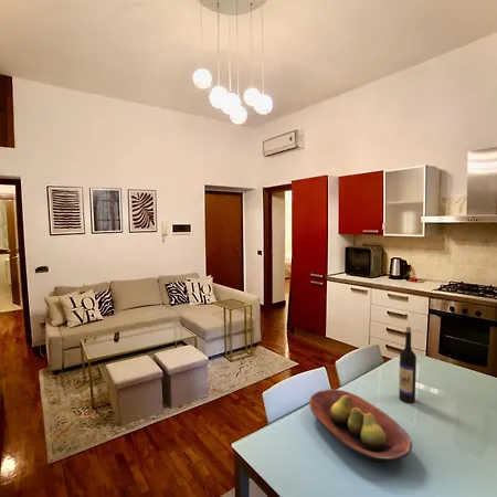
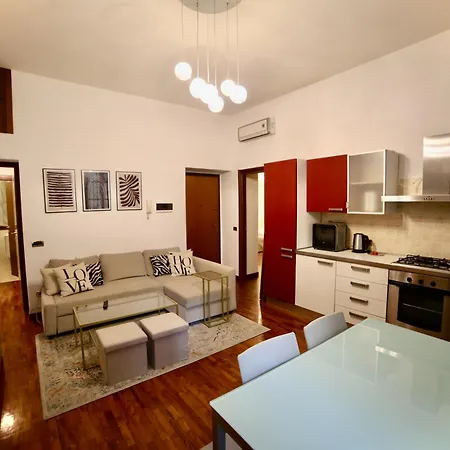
- wine bottle (408, 363)
- fruit bowl (355, 419)
